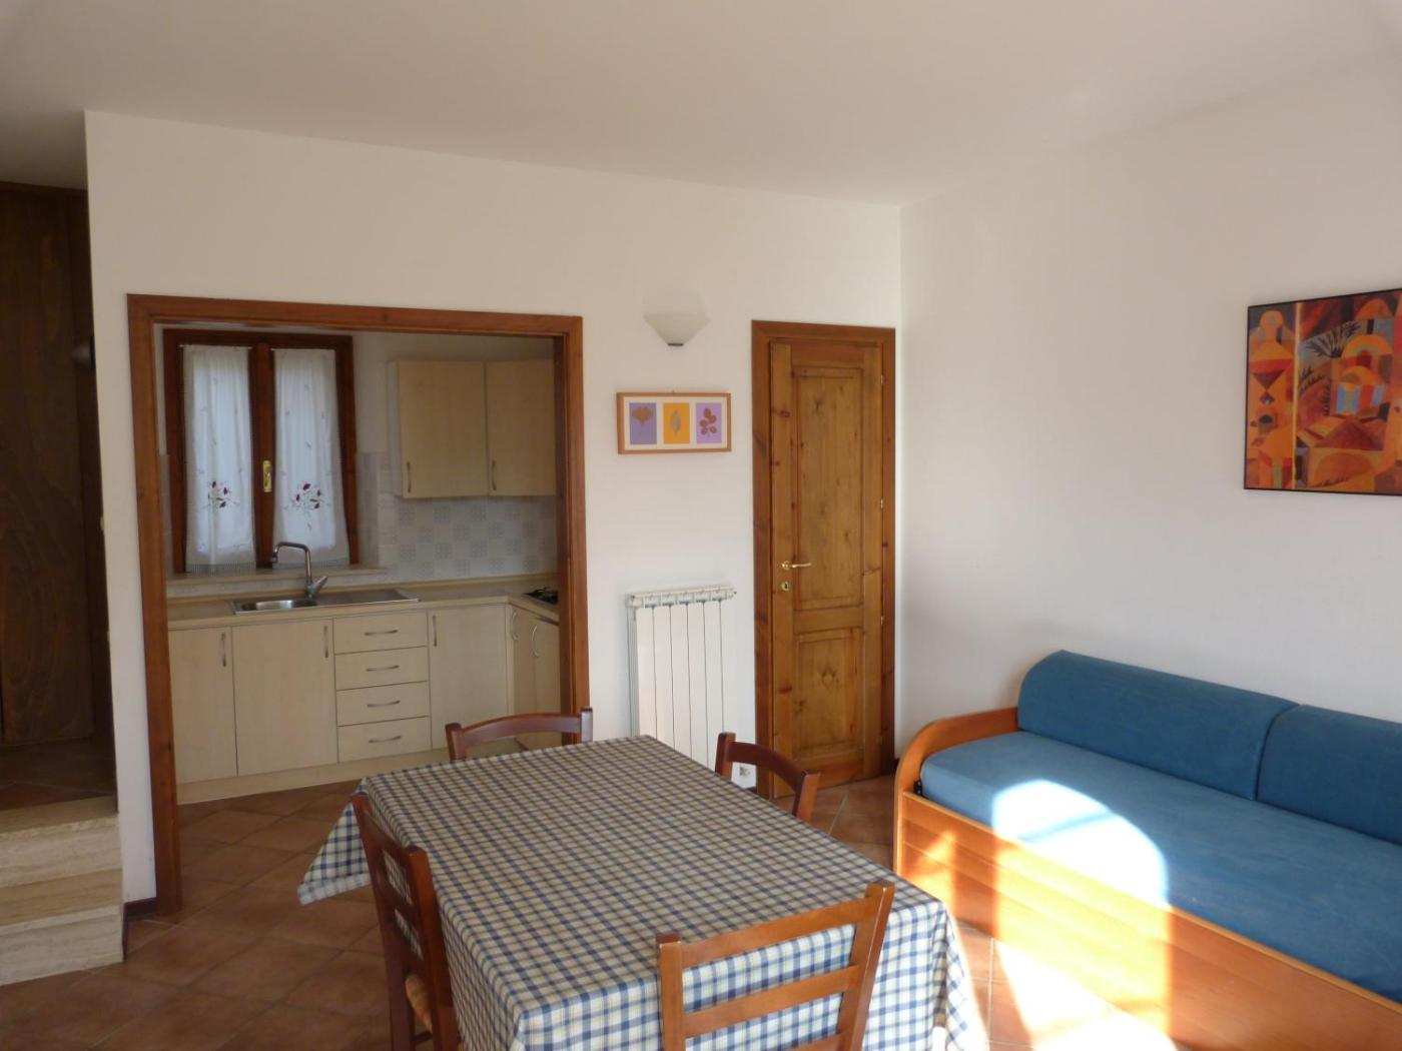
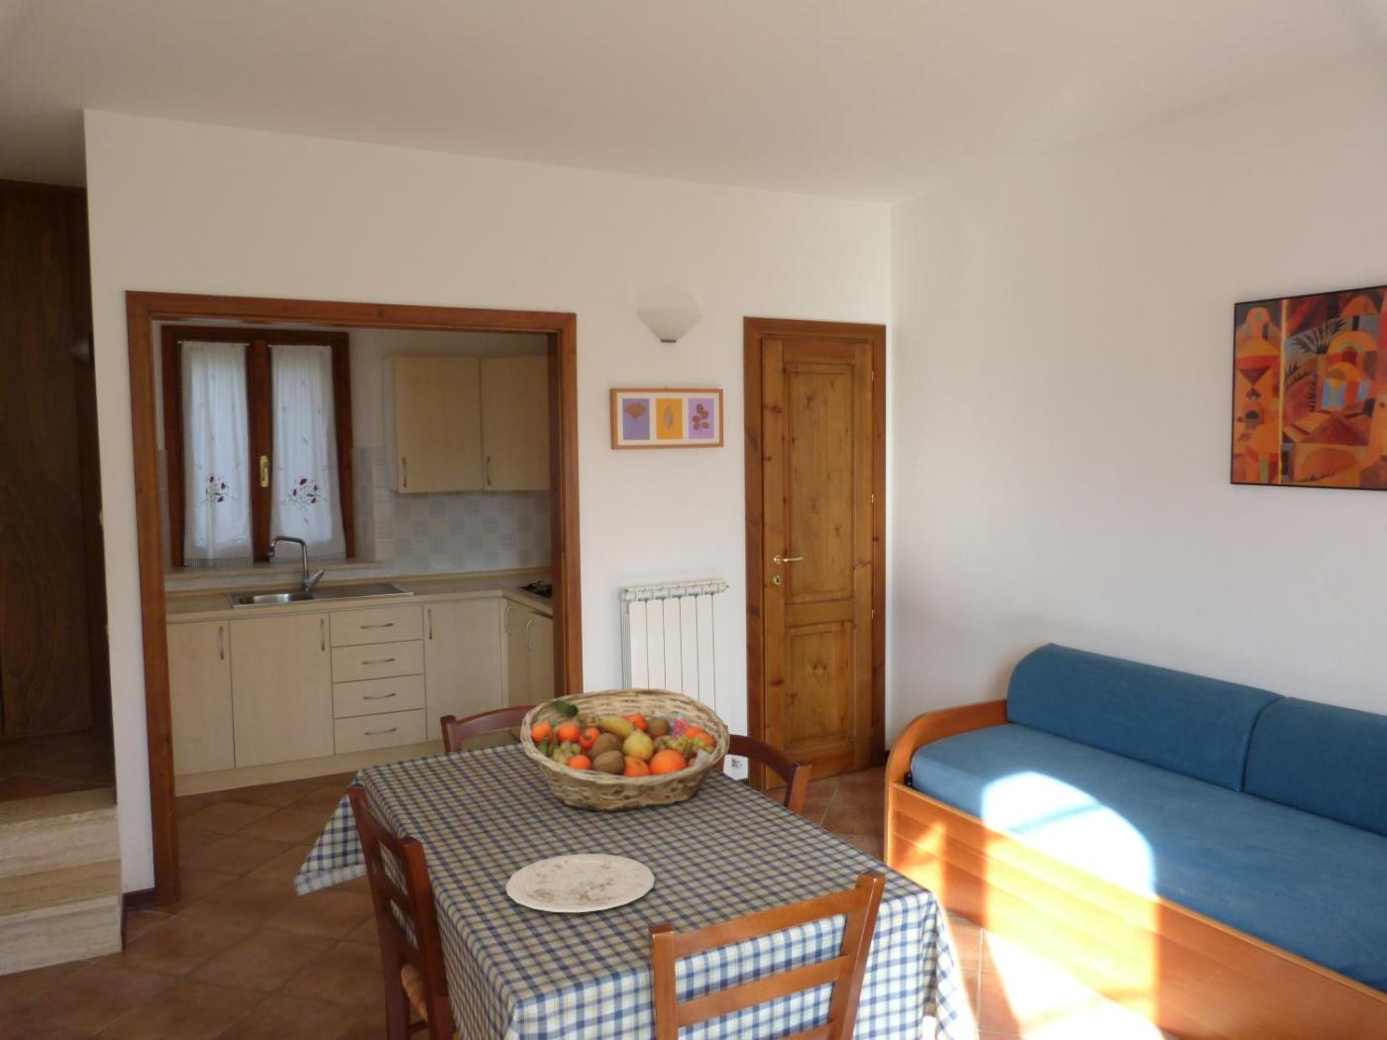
+ fruit basket (625, 747)
+ plate (581, 883)
